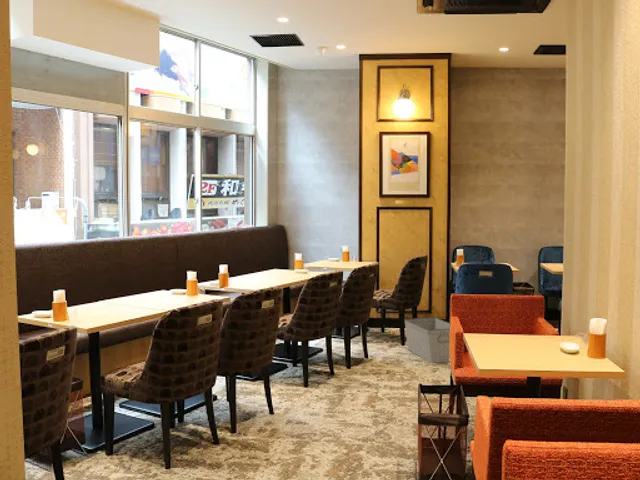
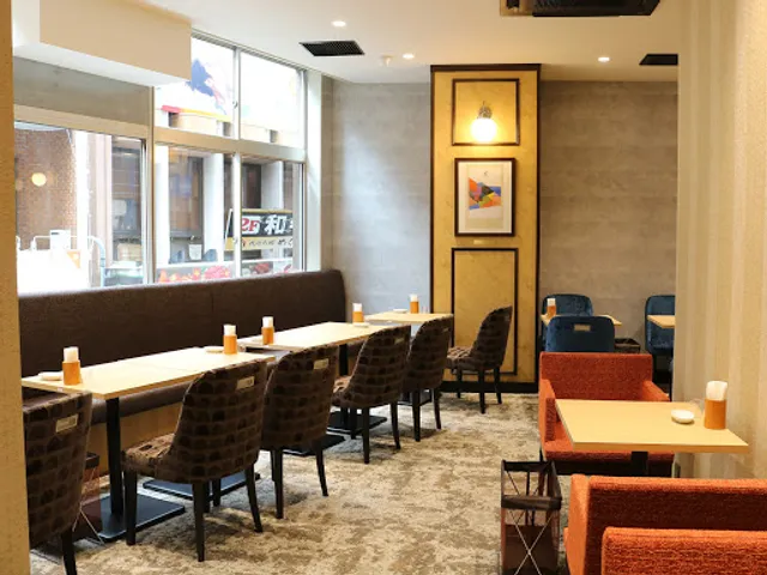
- storage bin (431, 339)
